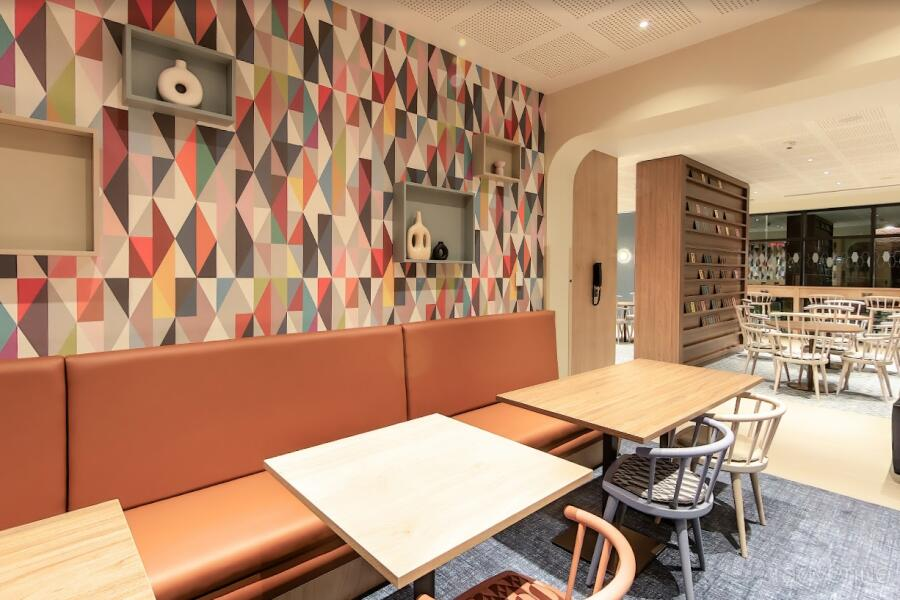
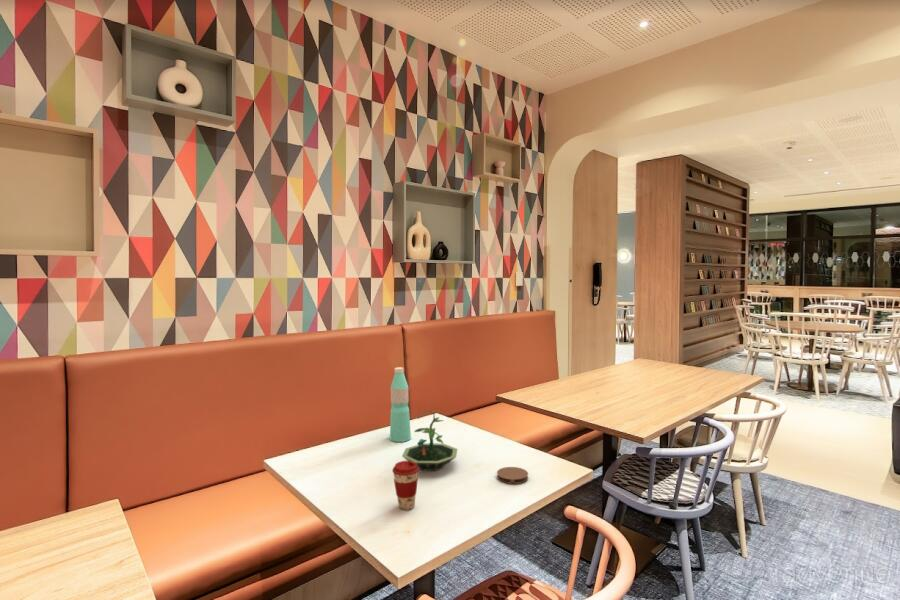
+ coaster (512, 475)
+ water bottle (399, 403)
+ coffee cup (406, 485)
+ terrarium (431, 422)
